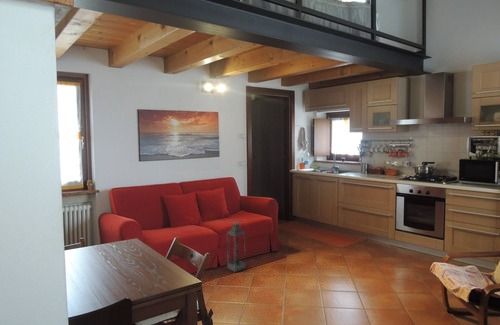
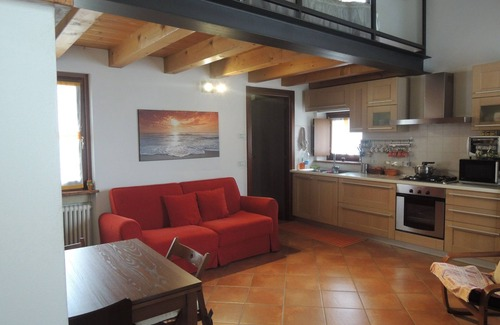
- lantern (235, 241)
